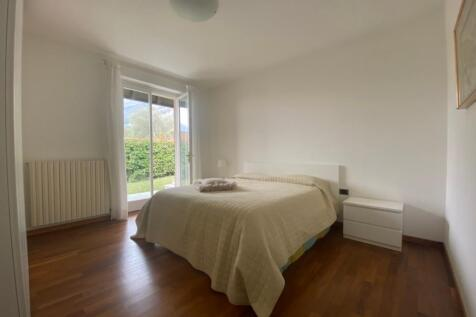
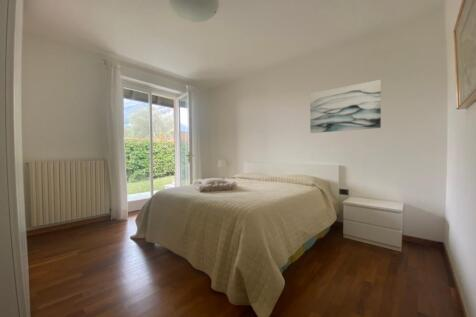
+ wall art (342, 109)
